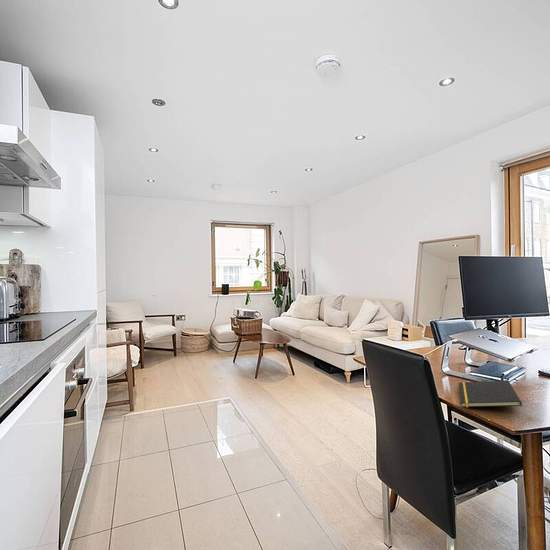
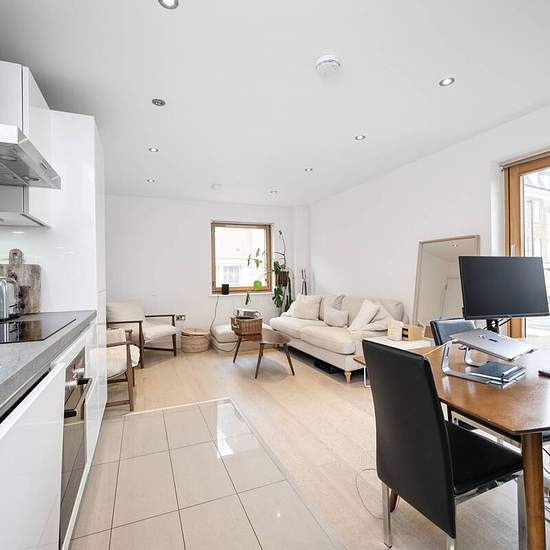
- notepad (486, 392)
